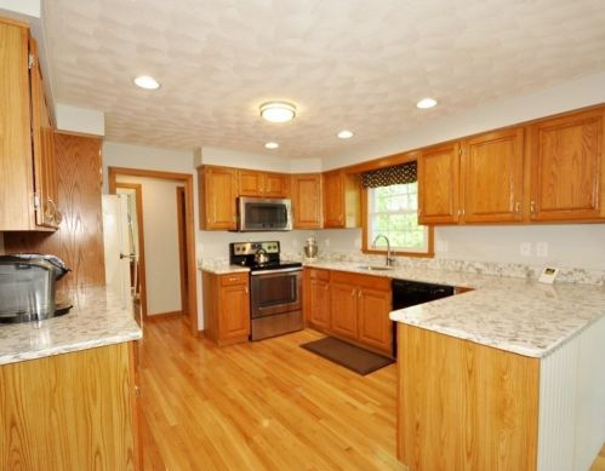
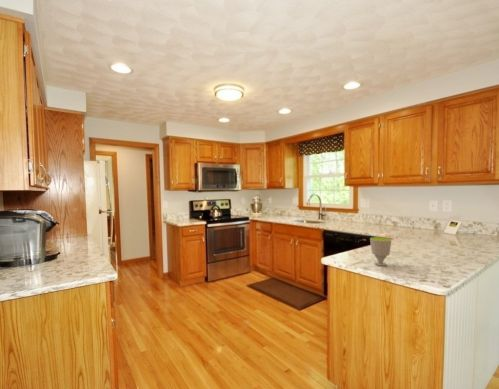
+ cup (380, 251)
